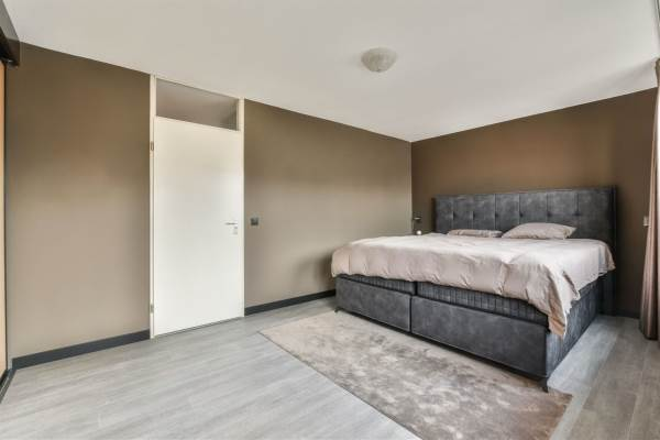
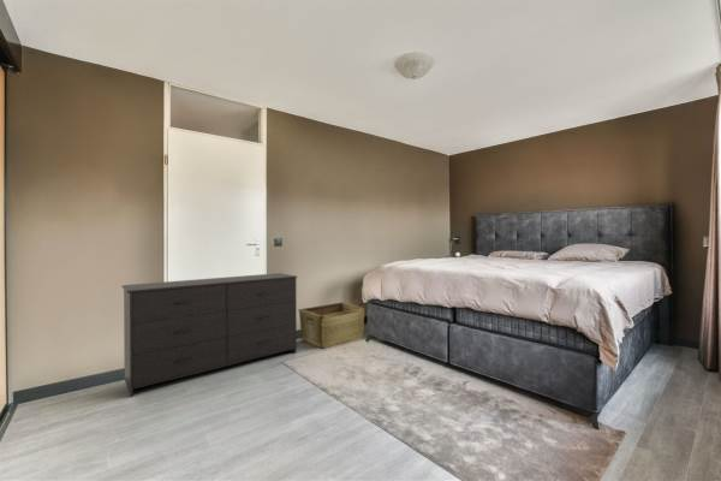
+ dresser (219, 322)
+ hamper (332, 323)
